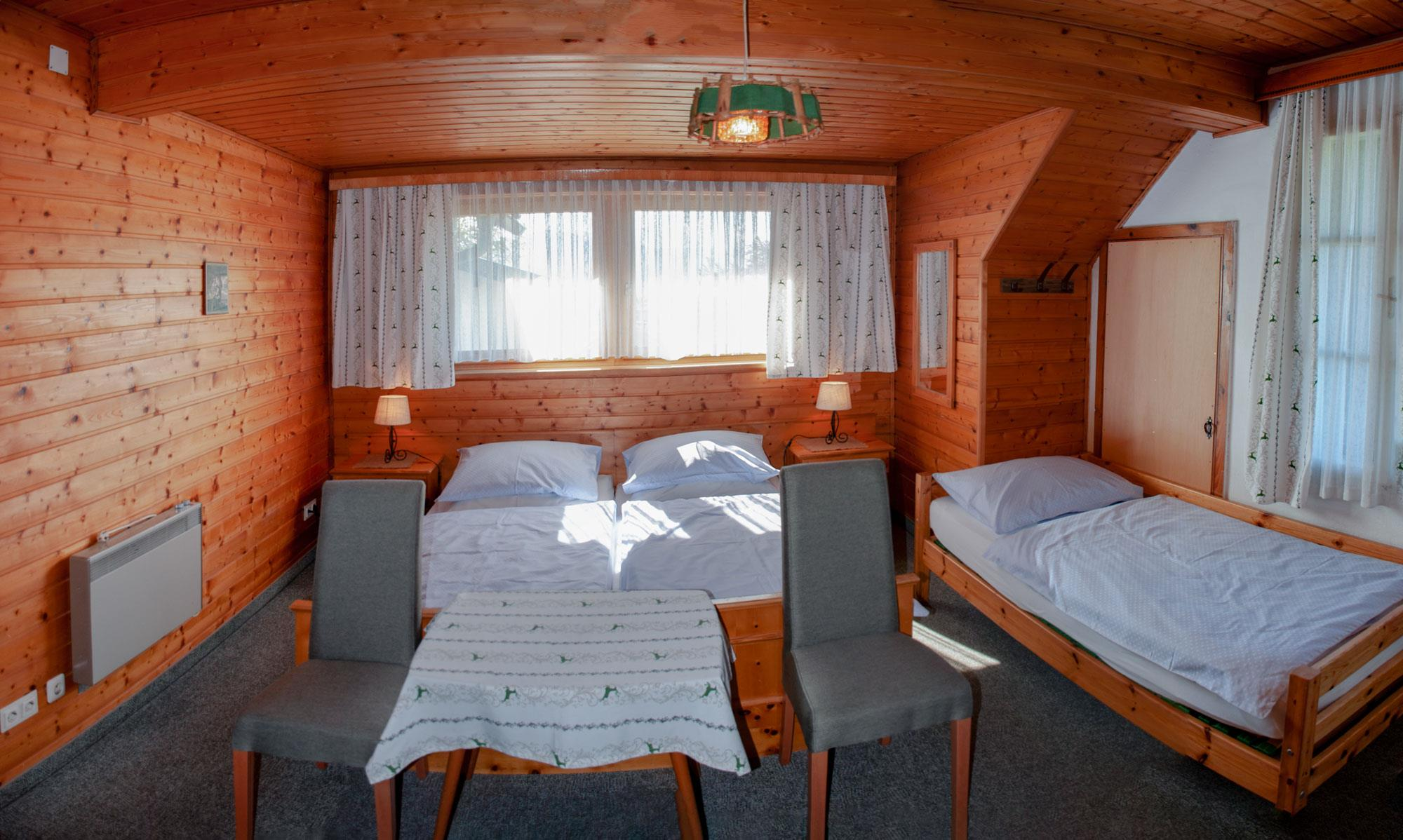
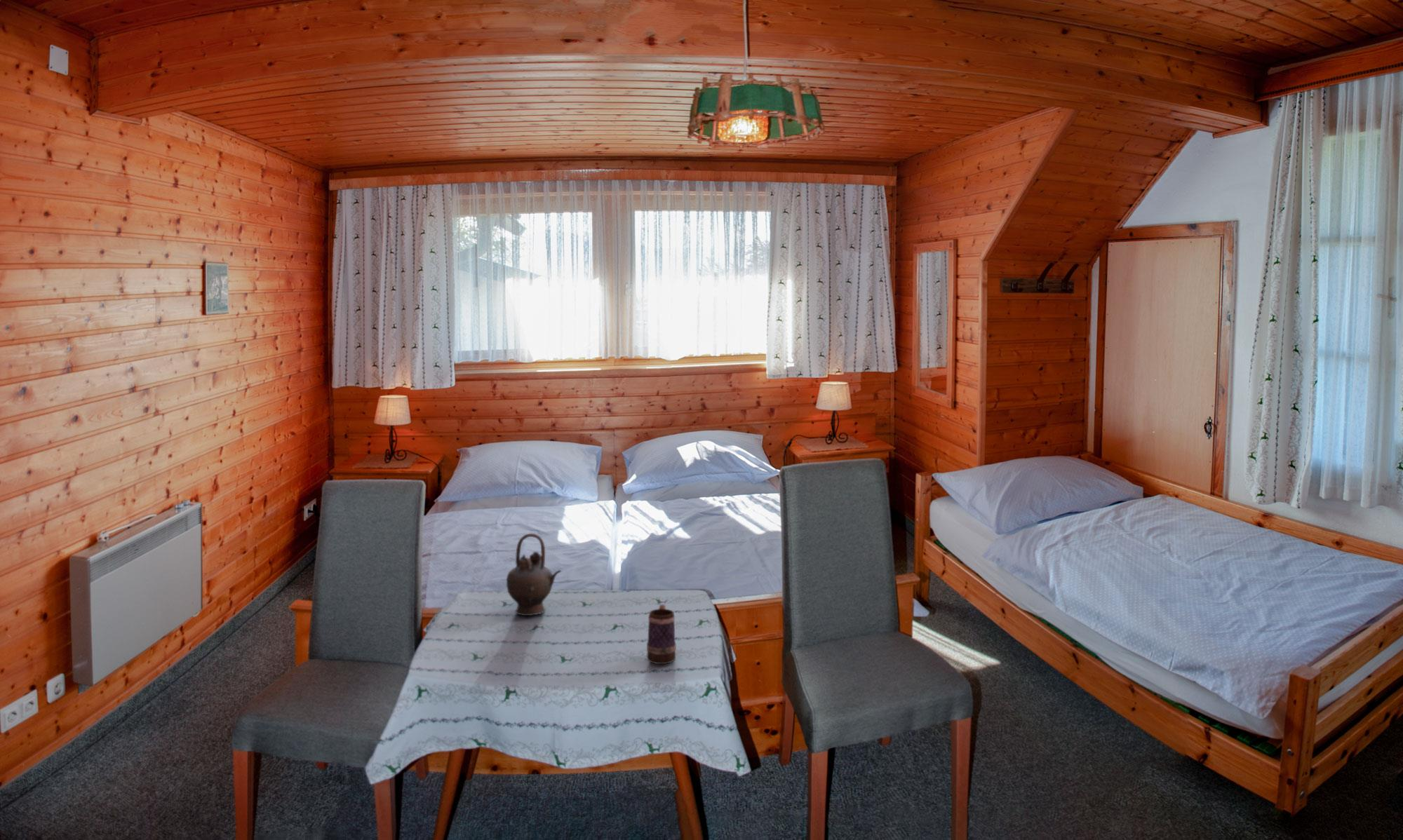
+ mug (662, 632)
+ teapot (535, 574)
